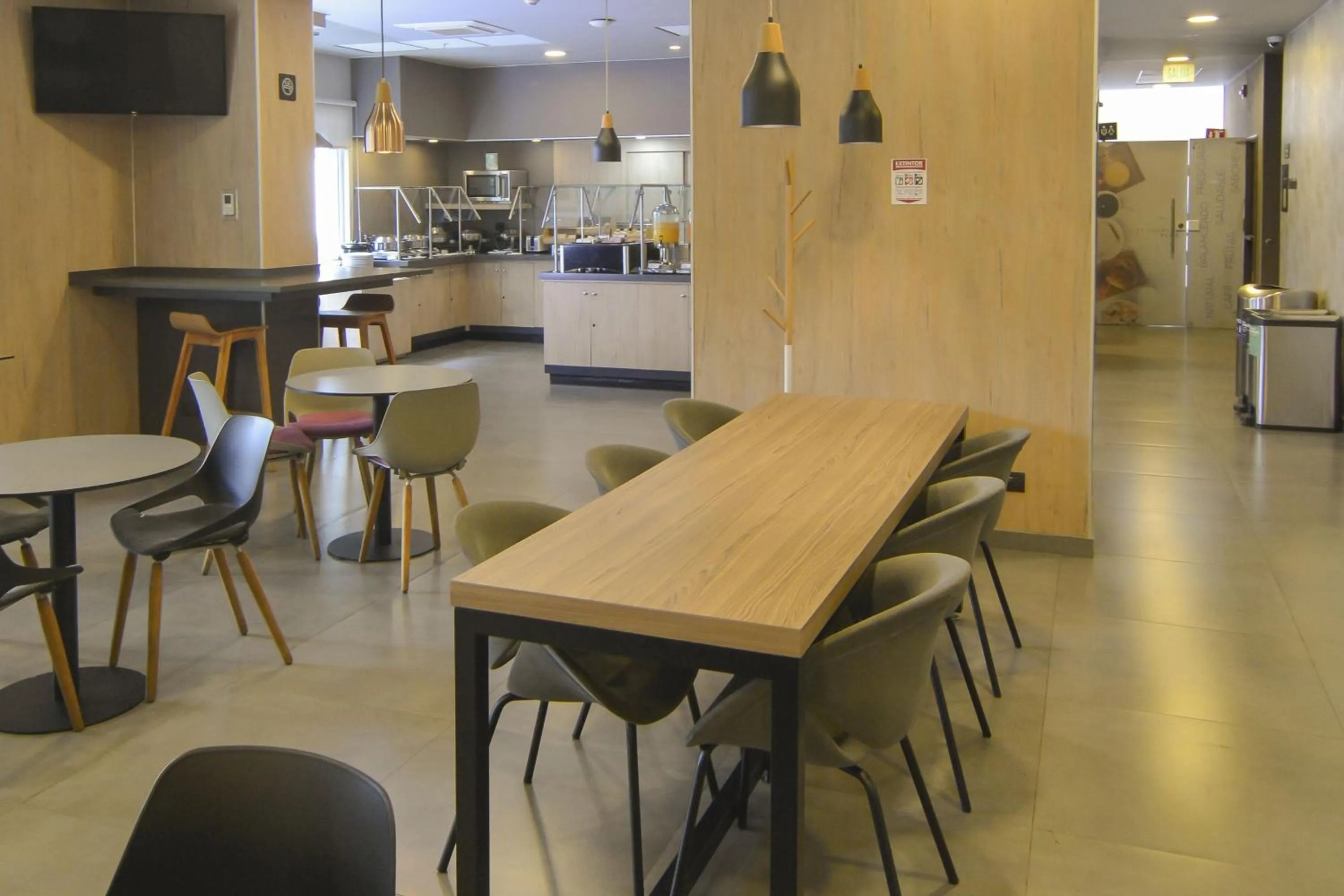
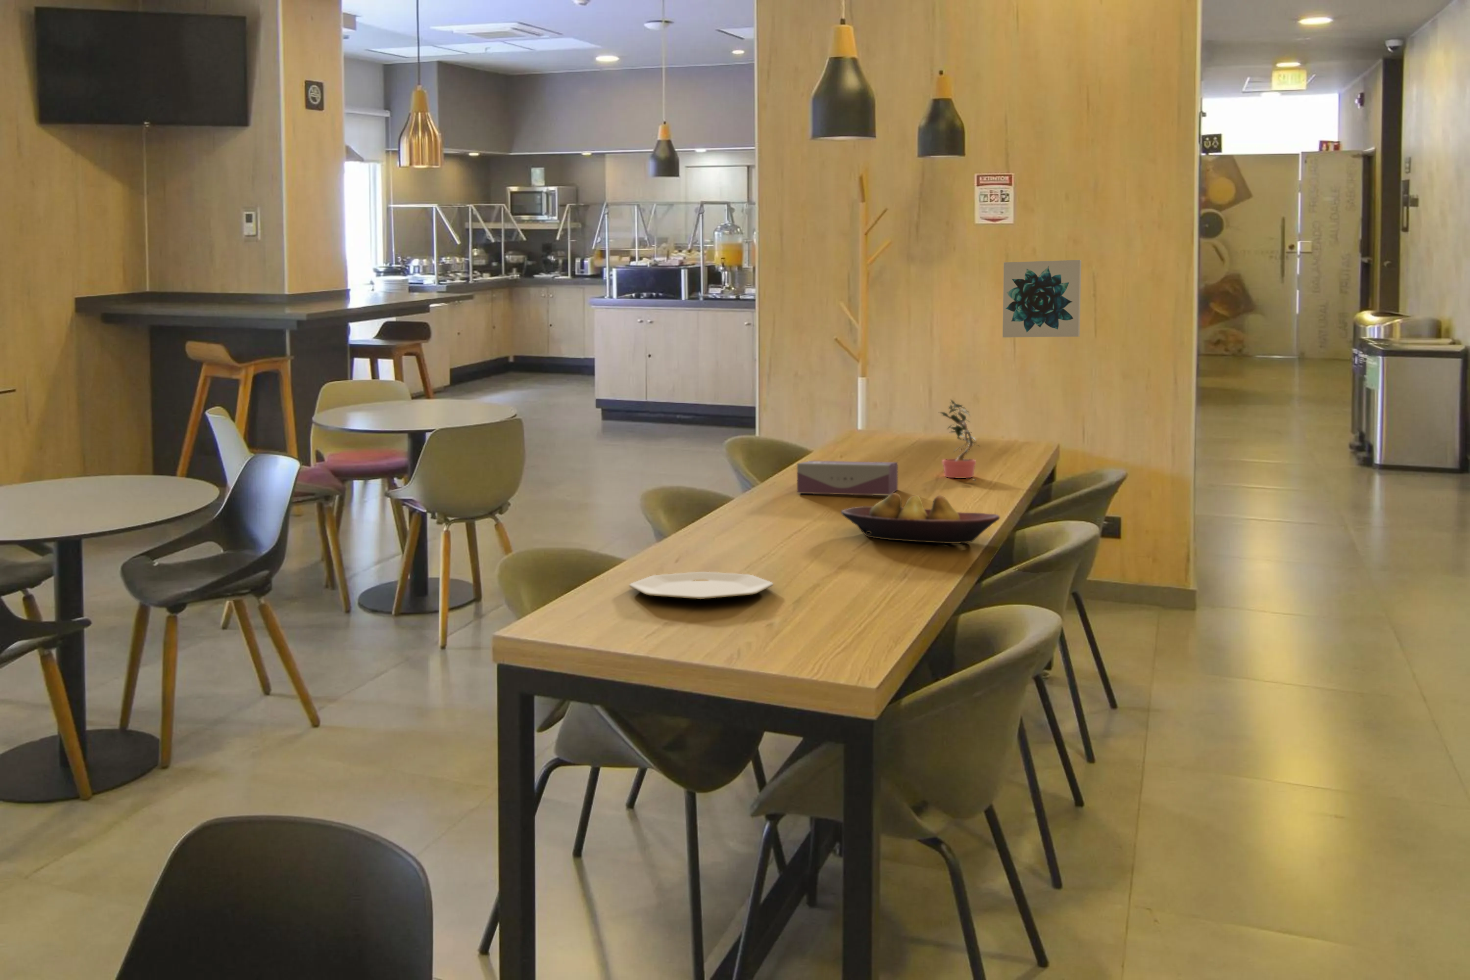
+ plate (701, 587)
+ tissue box (848, 477)
+ wall art (1041, 299)
+ potted plant (959, 439)
+ fruit bowl (919, 516)
